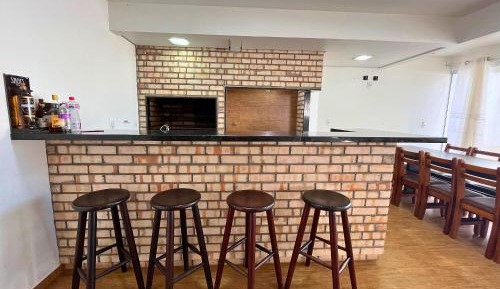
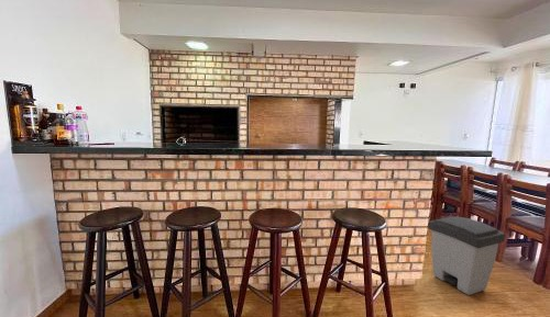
+ trash can (462, 252)
